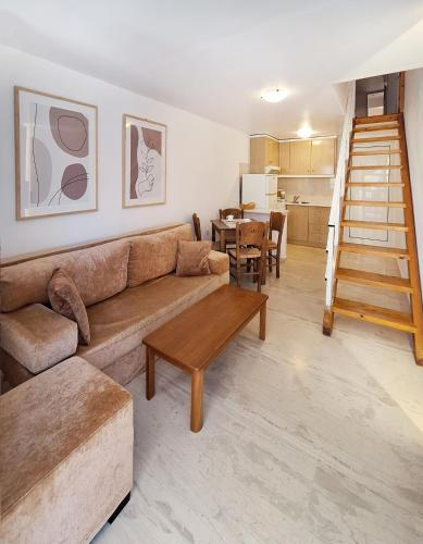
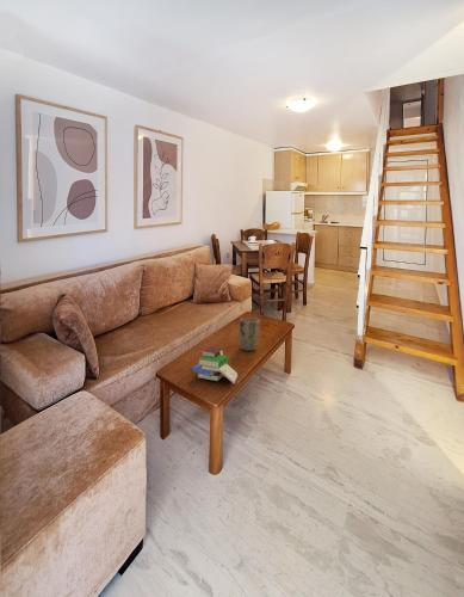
+ plant pot (248, 333)
+ book (218, 364)
